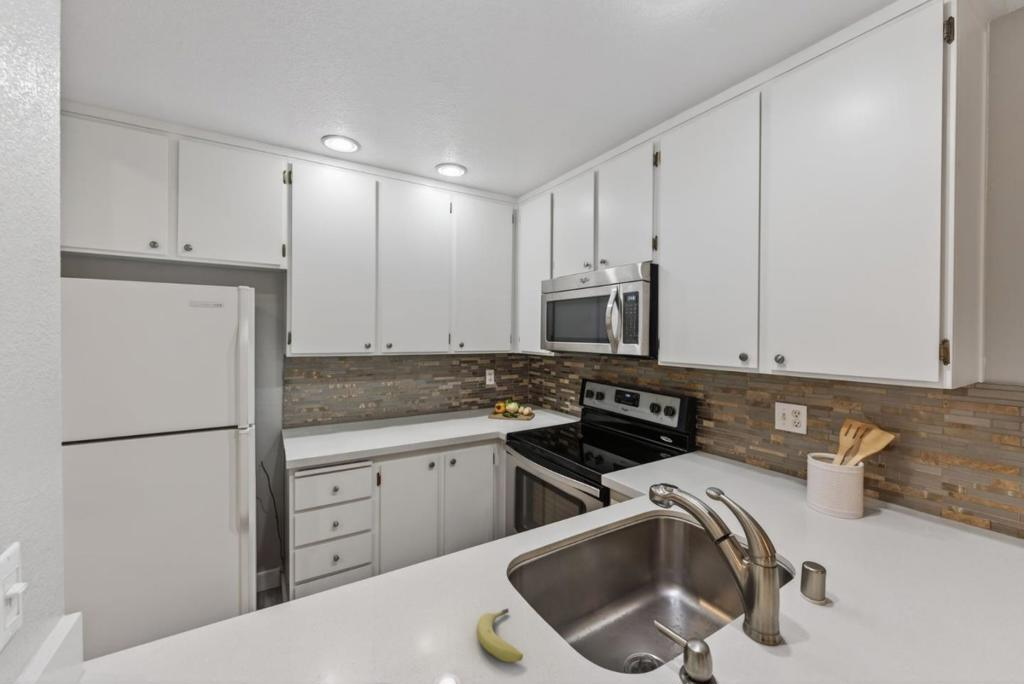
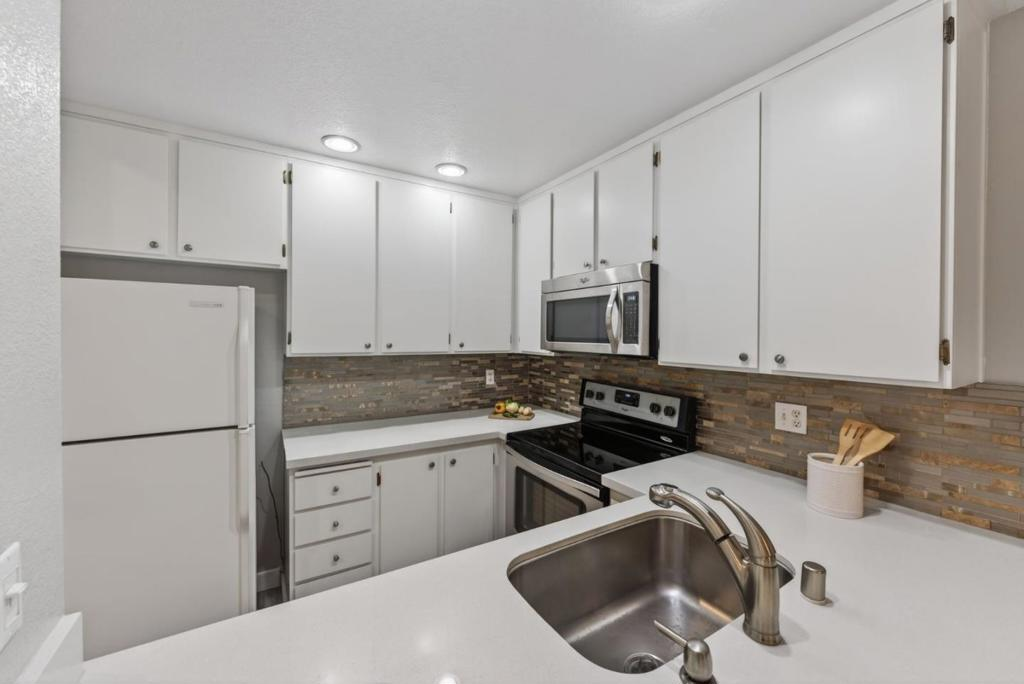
- fruit (494, 633)
